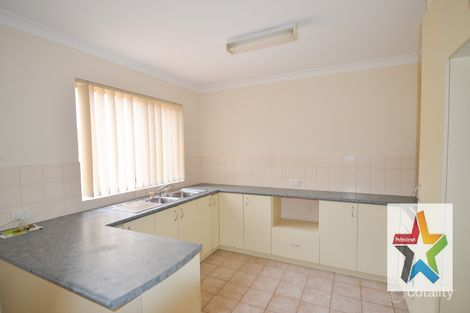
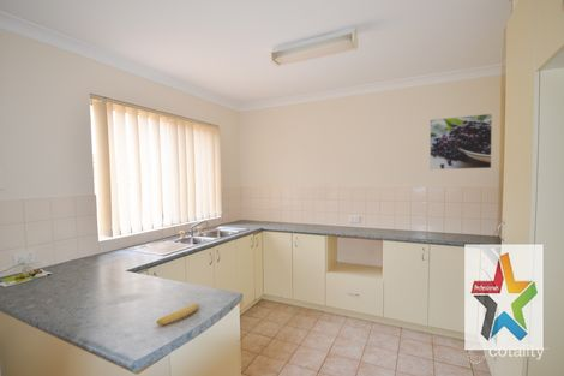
+ banana (180, 311)
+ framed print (458, 143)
